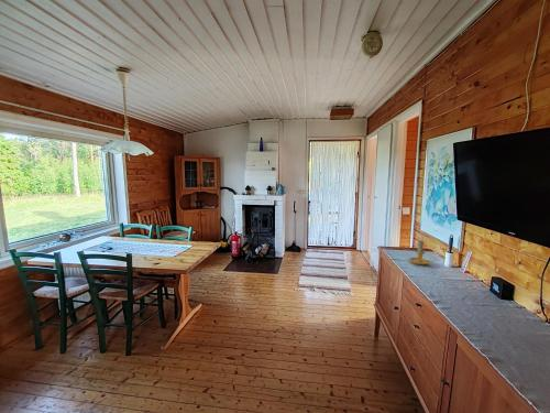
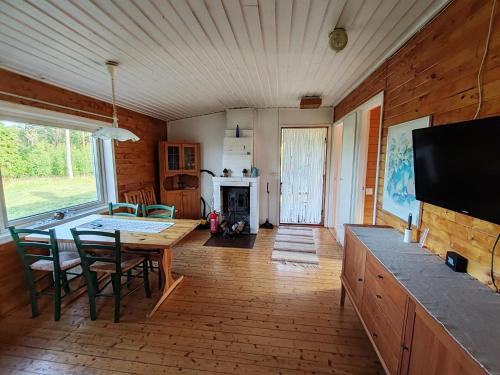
- candle (422, 251)
